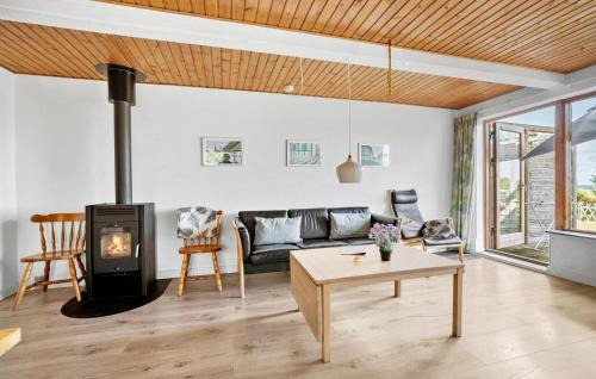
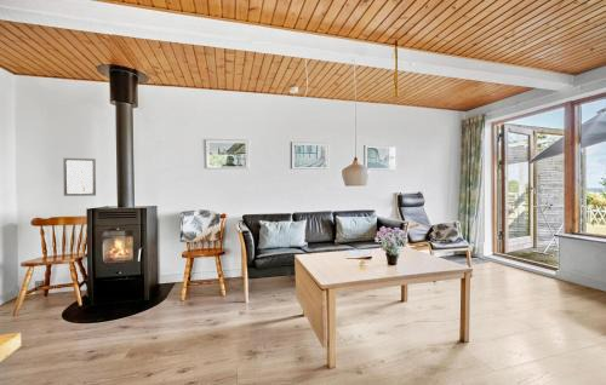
+ wall art (79, 177)
